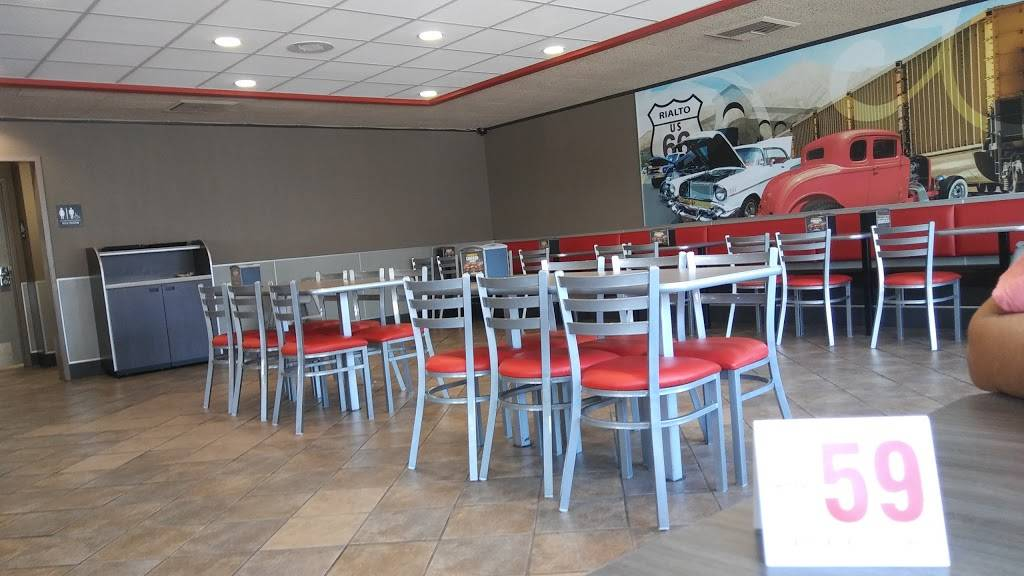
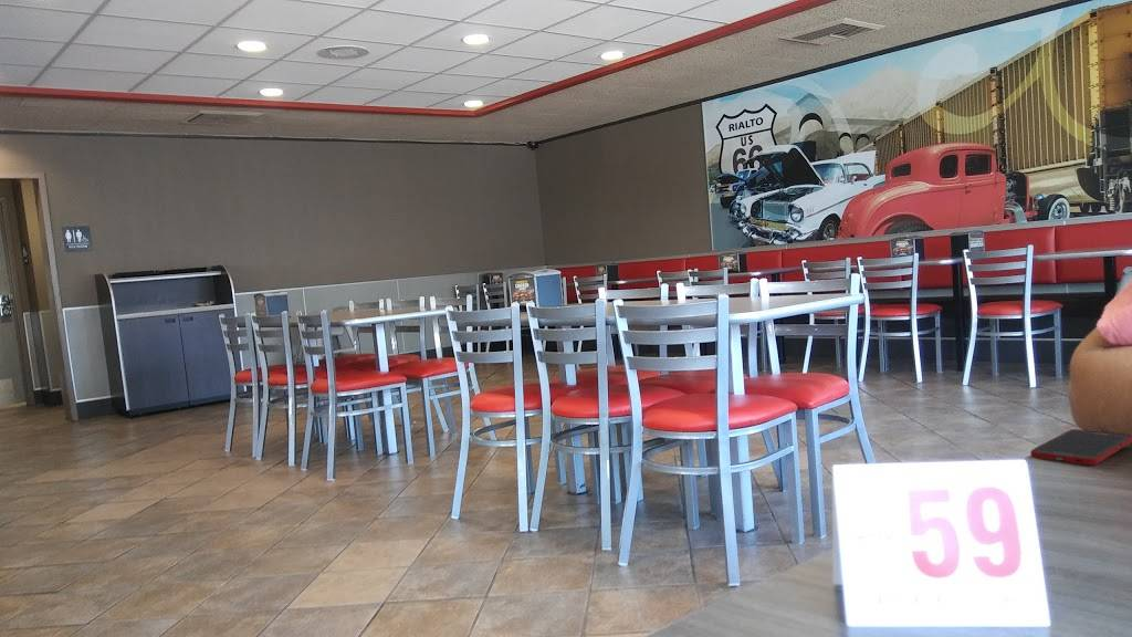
+ cell phone (1082, 446)
